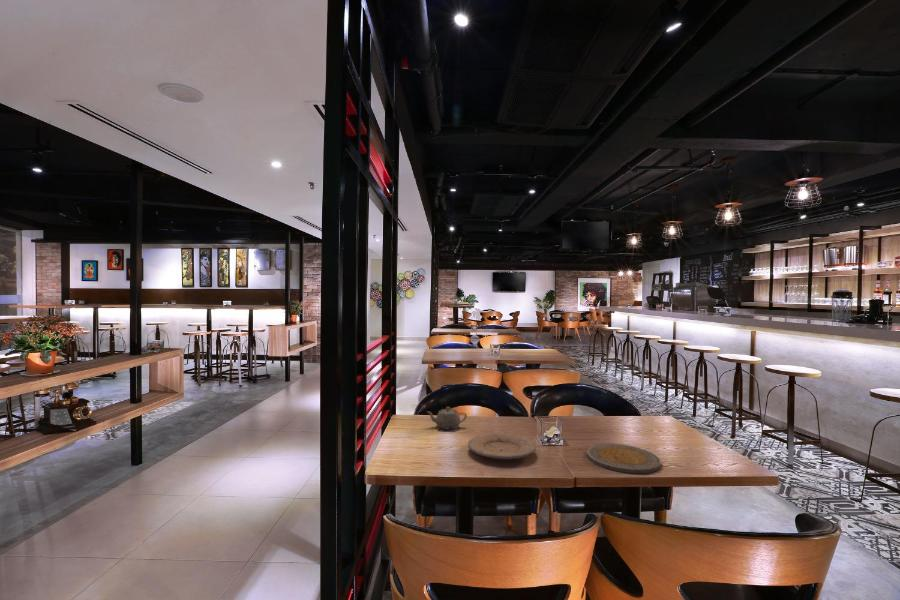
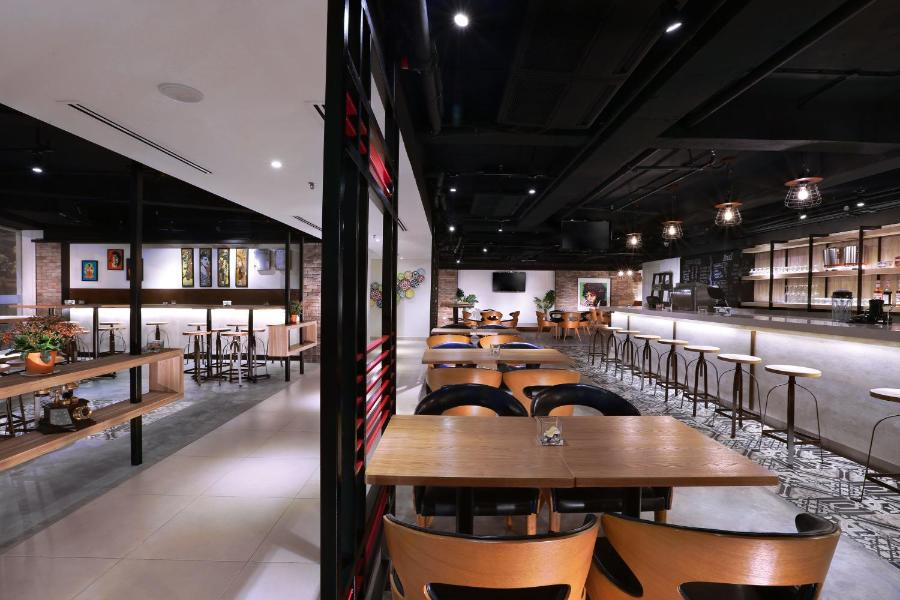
- teapot (446, 417)
- plate (622, 457)
- plate (501, 447)
